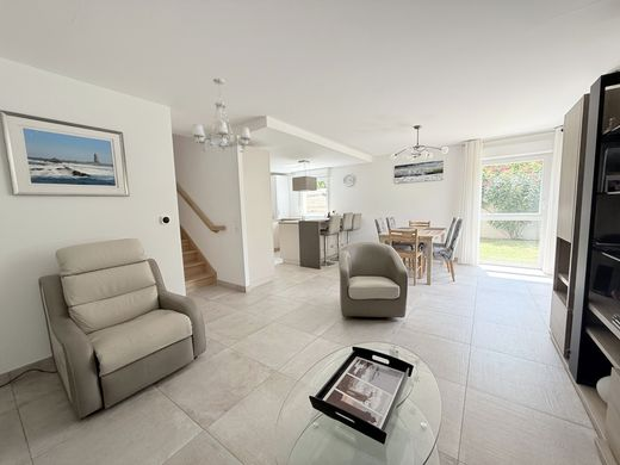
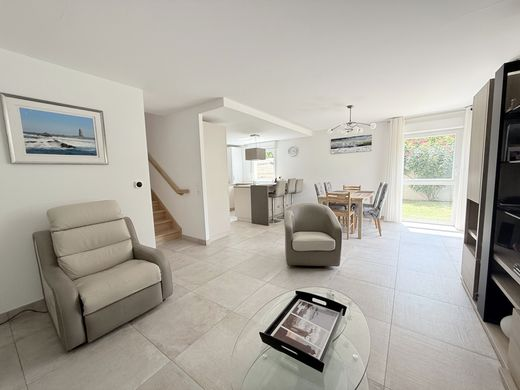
- chandelier (221, 116)
